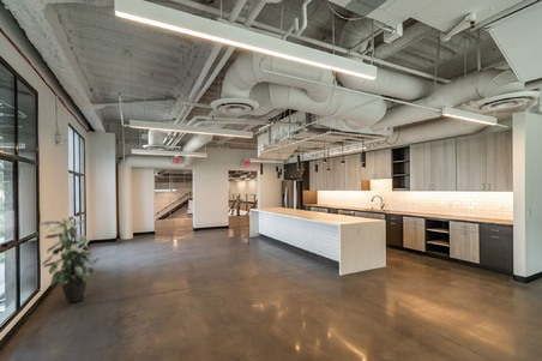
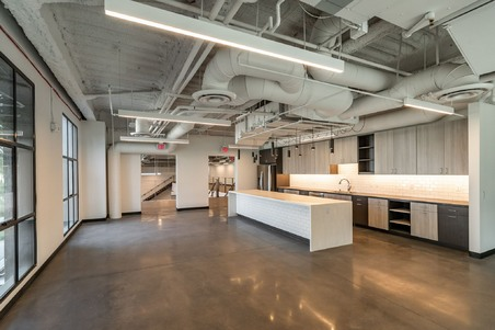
- indoor plant (70, 258)
